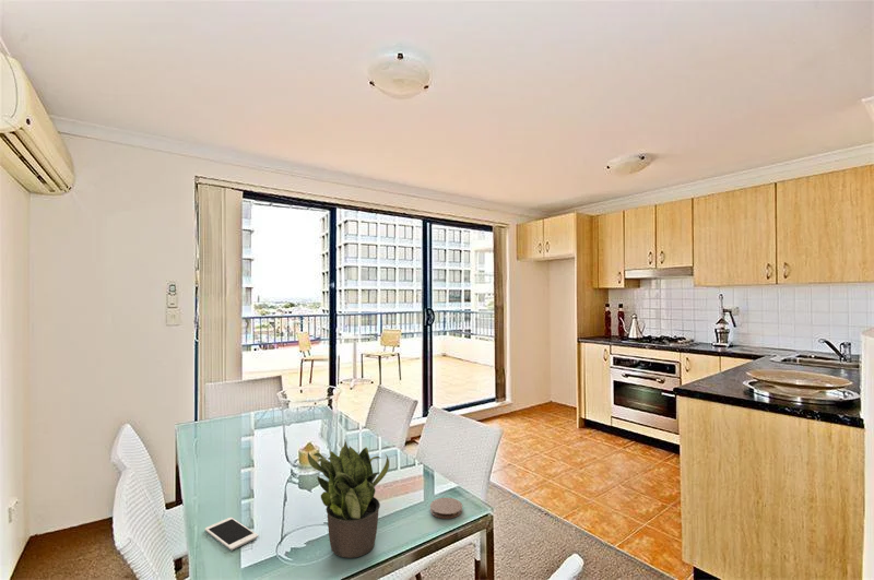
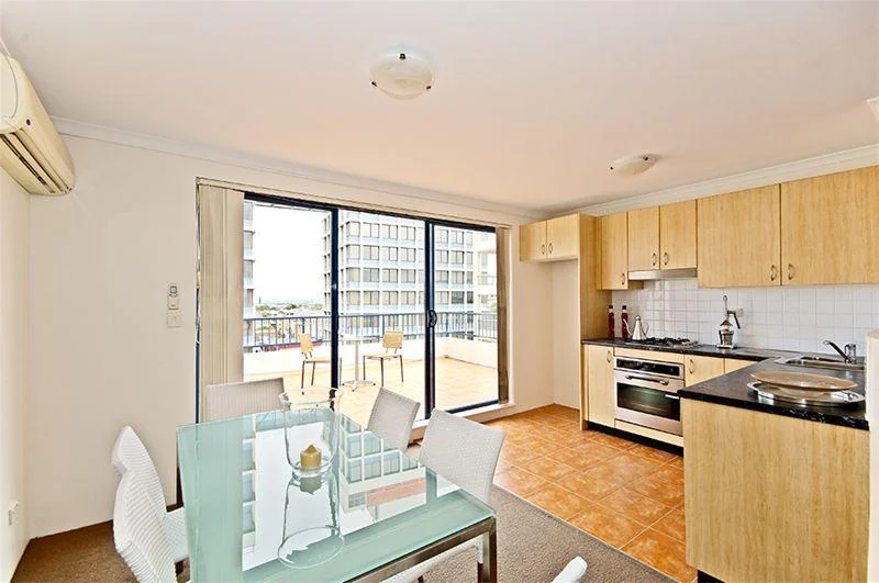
- potted plant (353, 486)
- coaster (446, 507)
- cell phone (231, 532)
